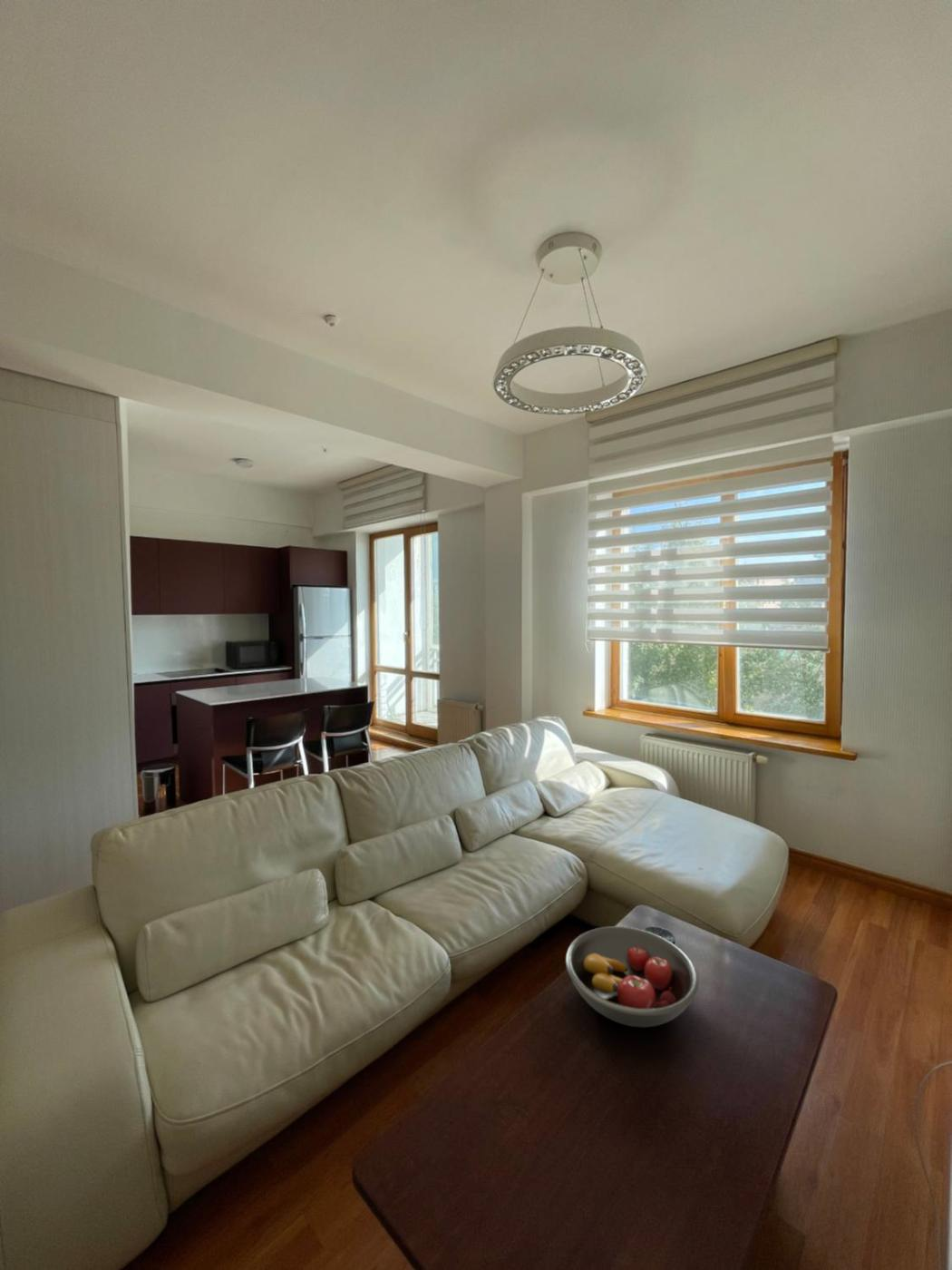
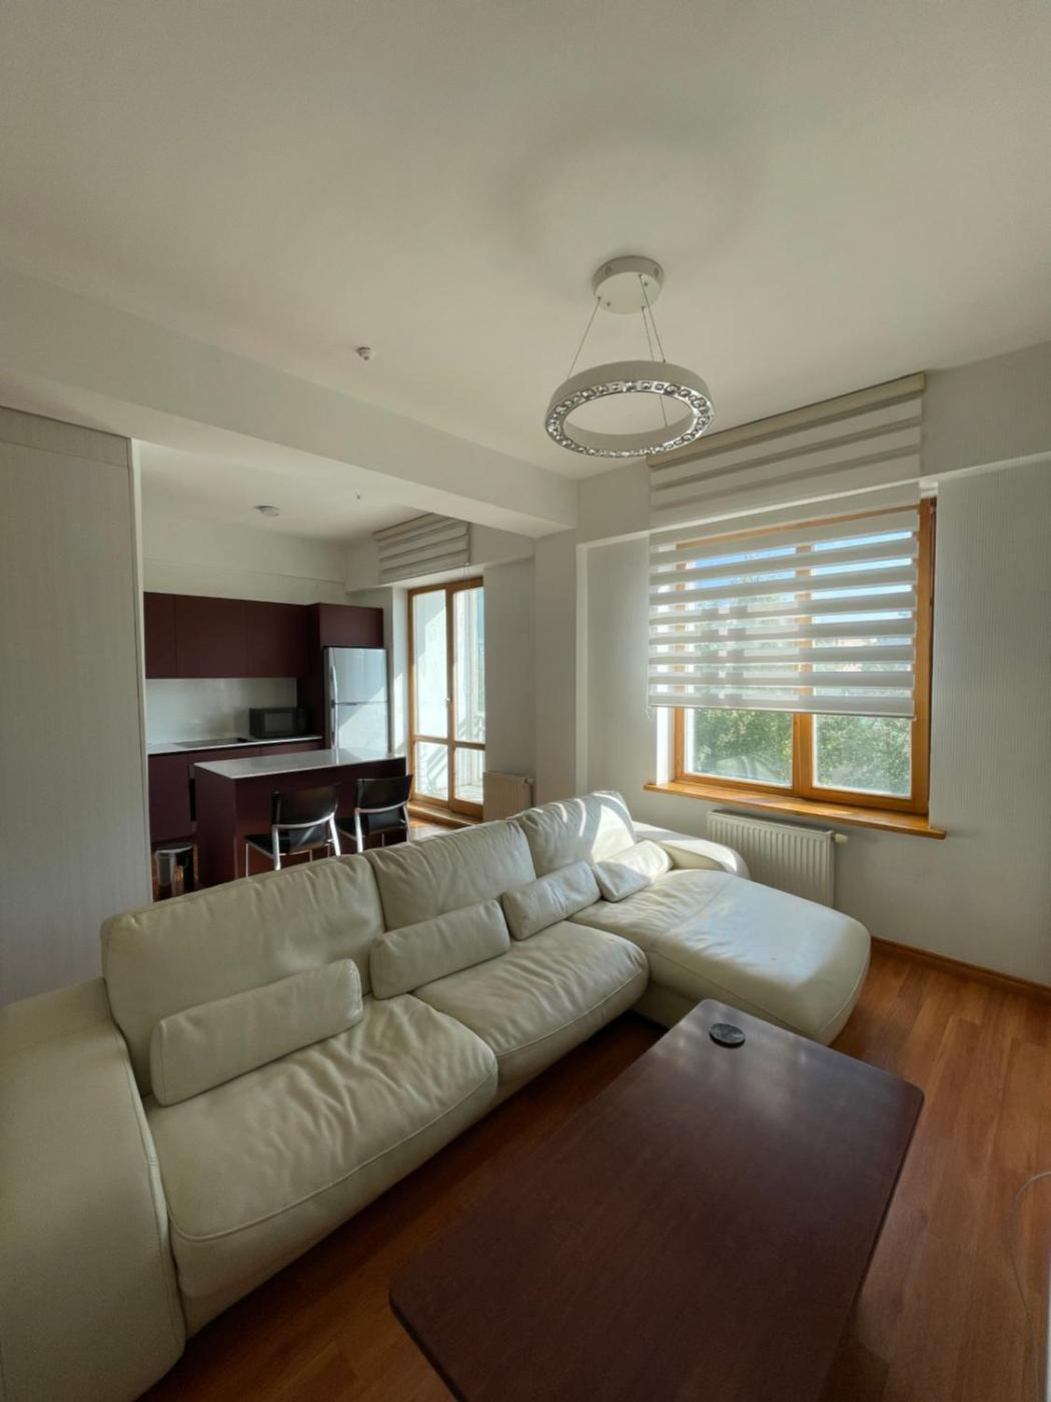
- fruit bowl (629, 977)
